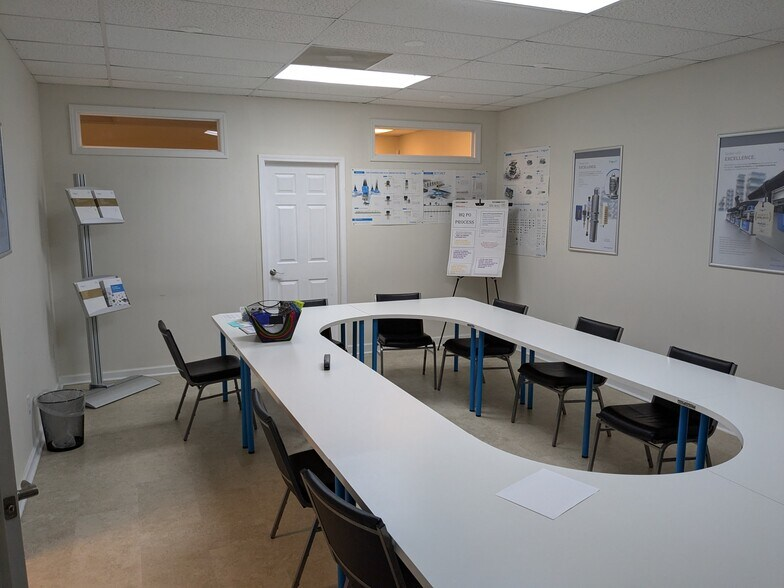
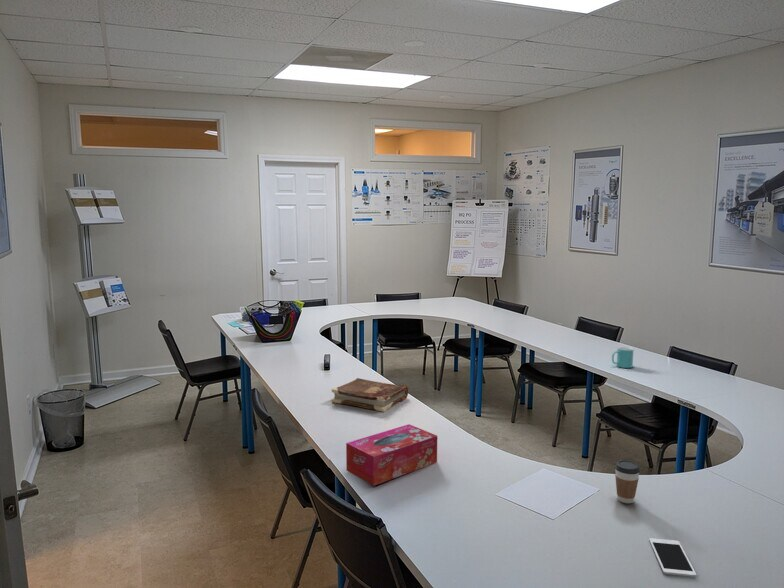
+ mug (622, 357)
+ cell phone (671, 556)
+ coffee cup (626, 482)
+ book (370, 393)
+ tissue box (392, 452)
